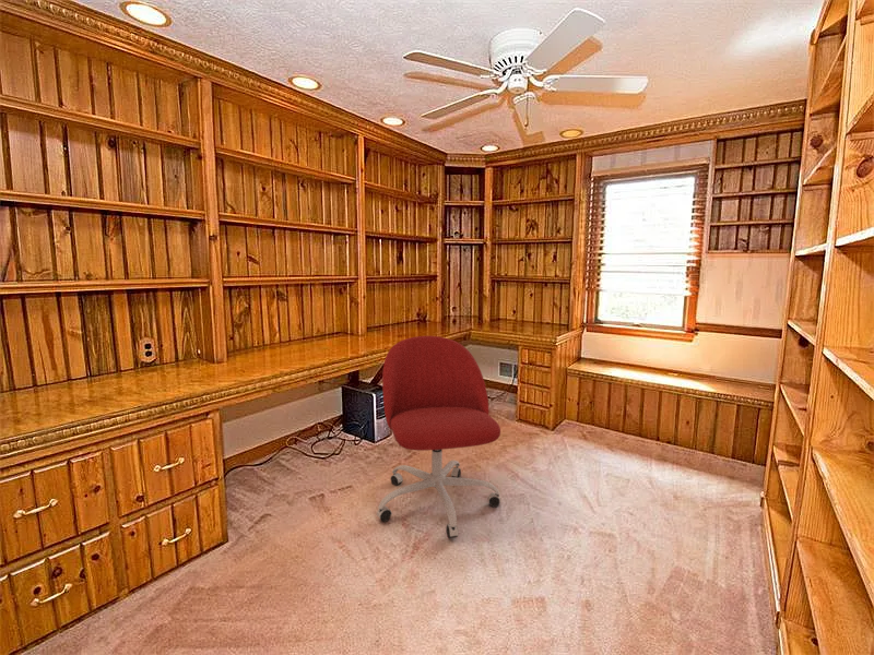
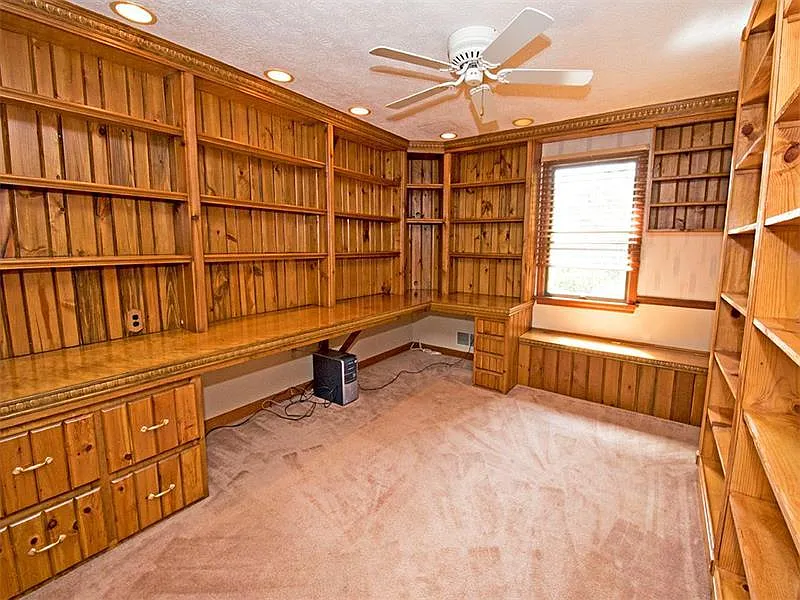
- office chair (437, 426)
